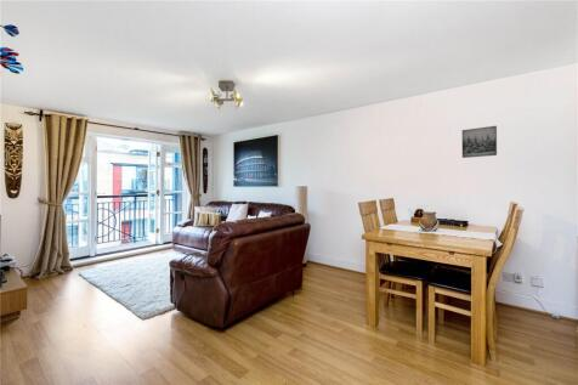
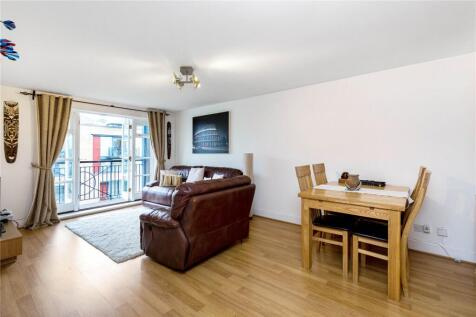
- wall art (478, 142)
